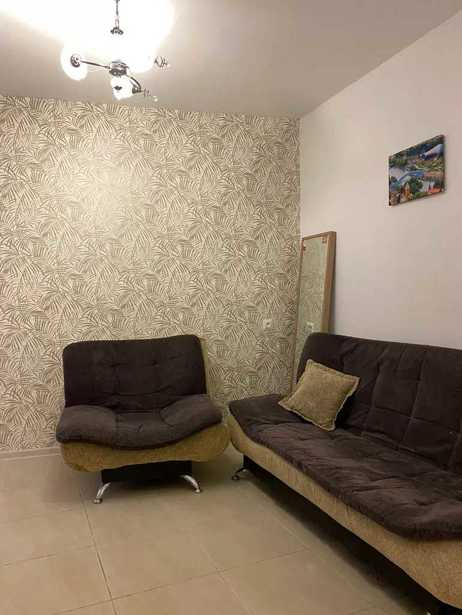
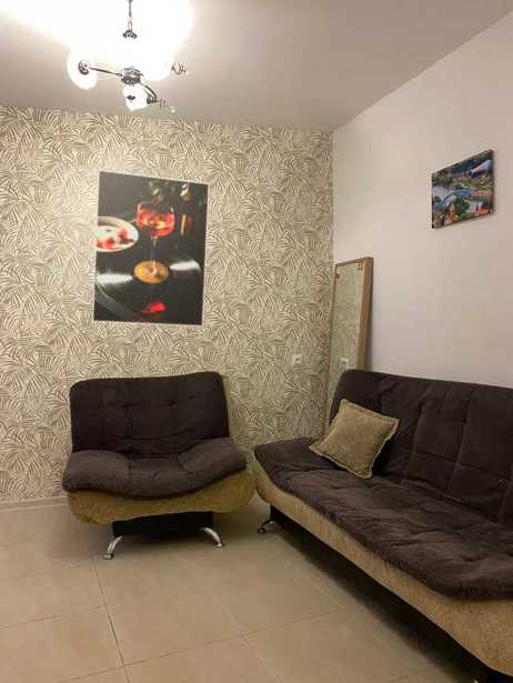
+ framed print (151, 250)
